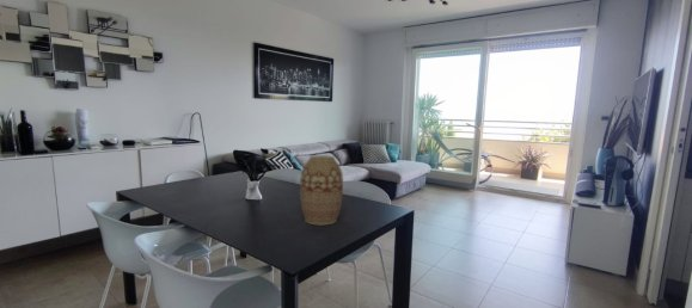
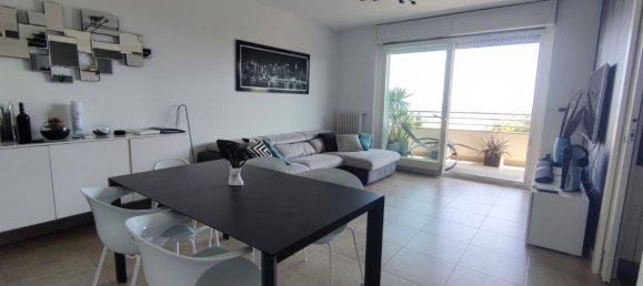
- vase (320, 187)
